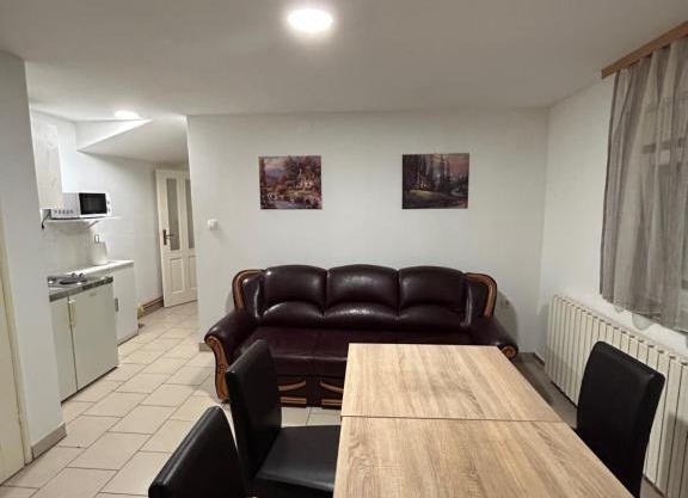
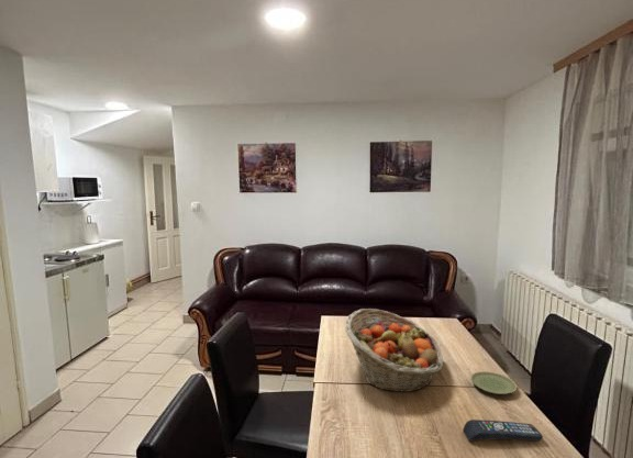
+ plate (492, 383)
+ fruit basket (392, 345)
+ remote control (501, 431)
